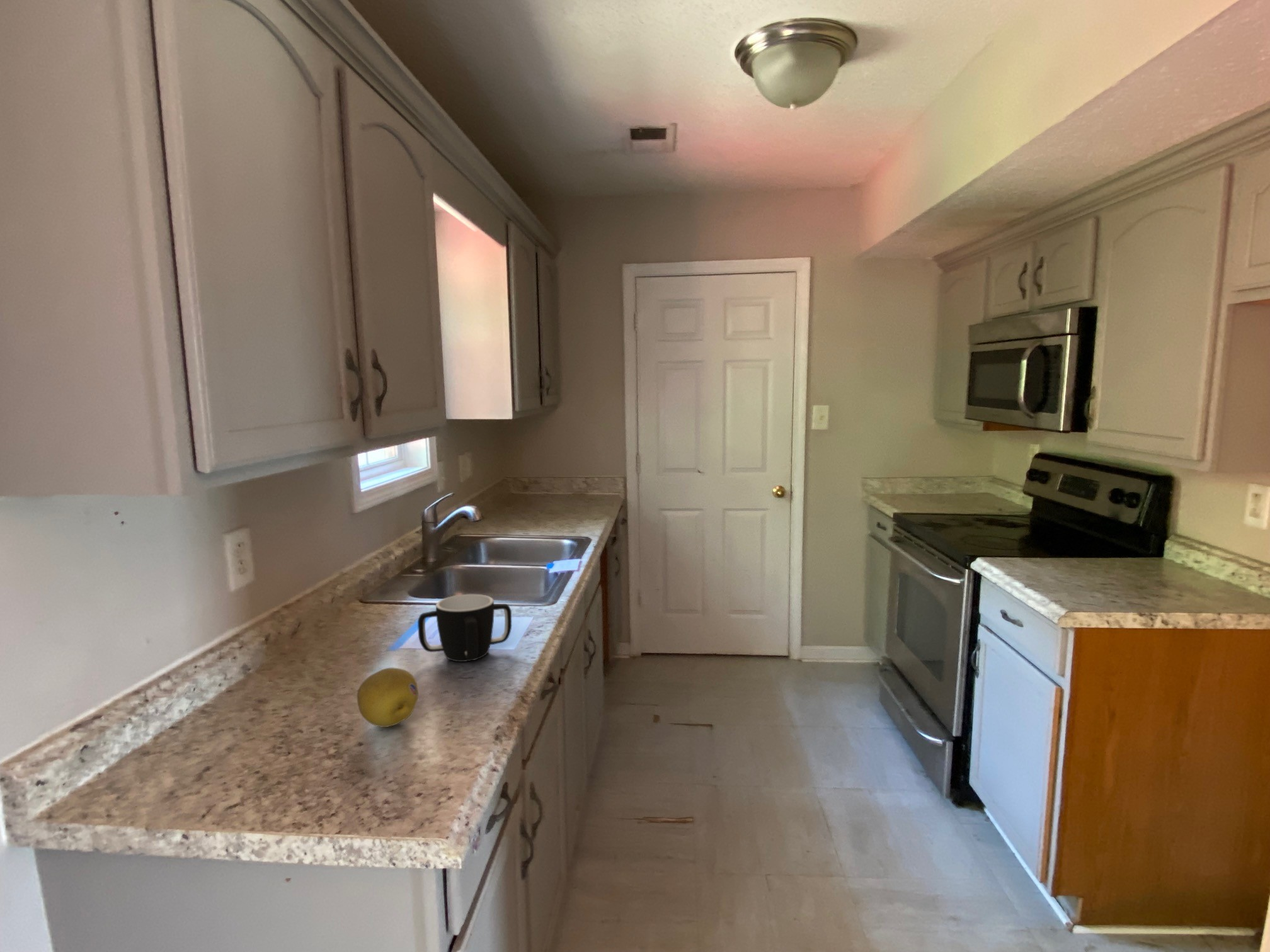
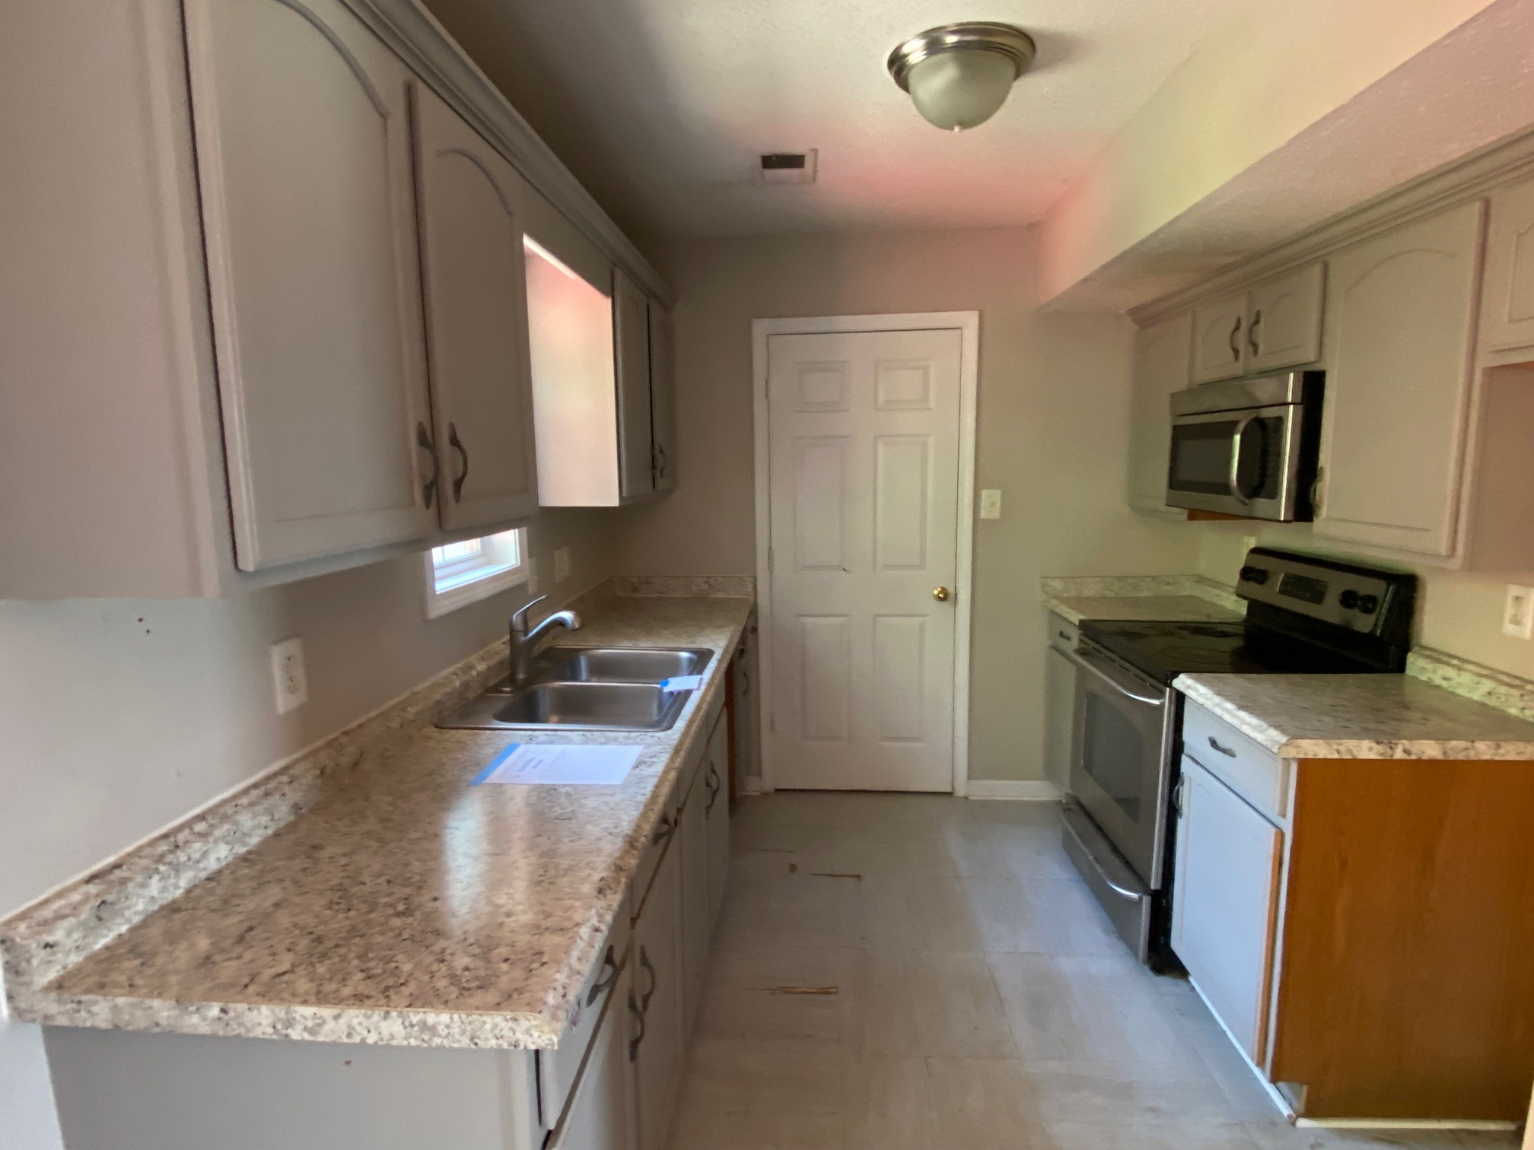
- fruit (389, 697)
- mug (466, 628)
